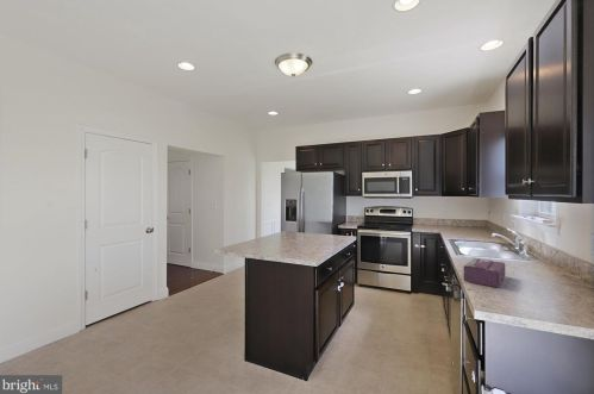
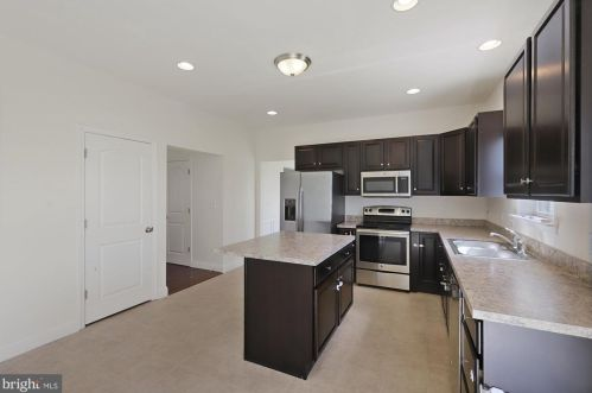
- tissue box (484, 270)
